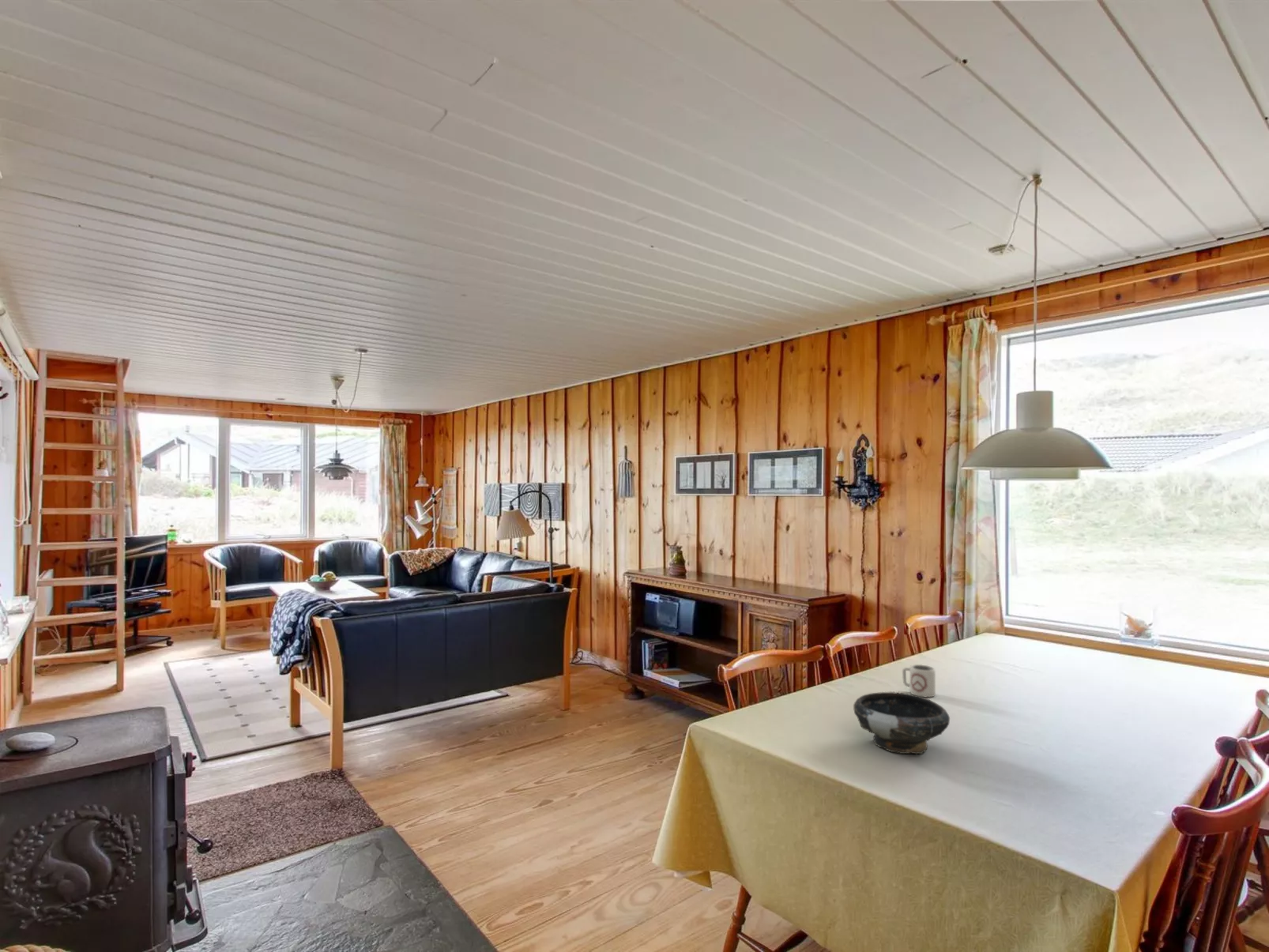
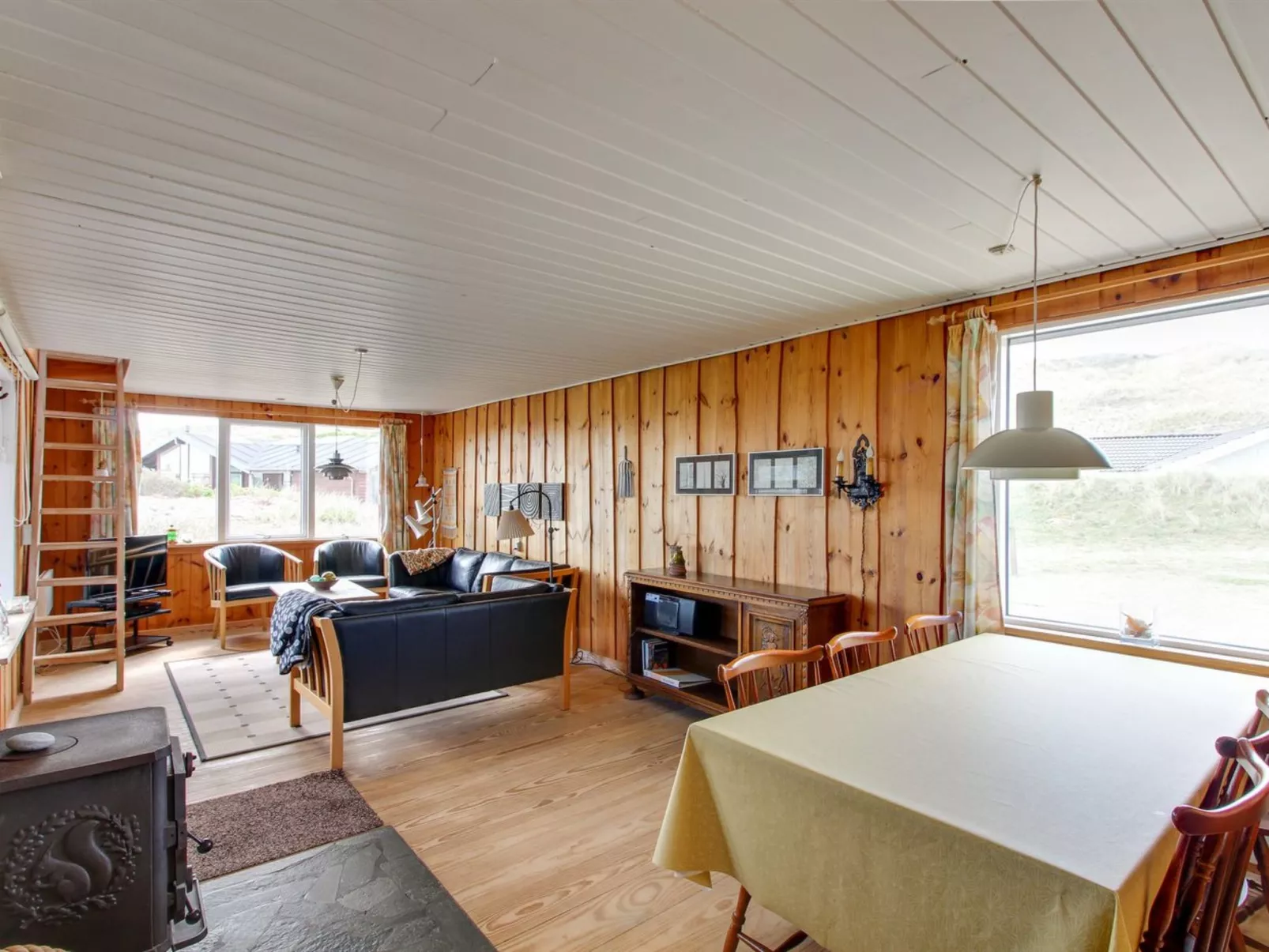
- cup (918, 679)
- bowl (900, 724)
